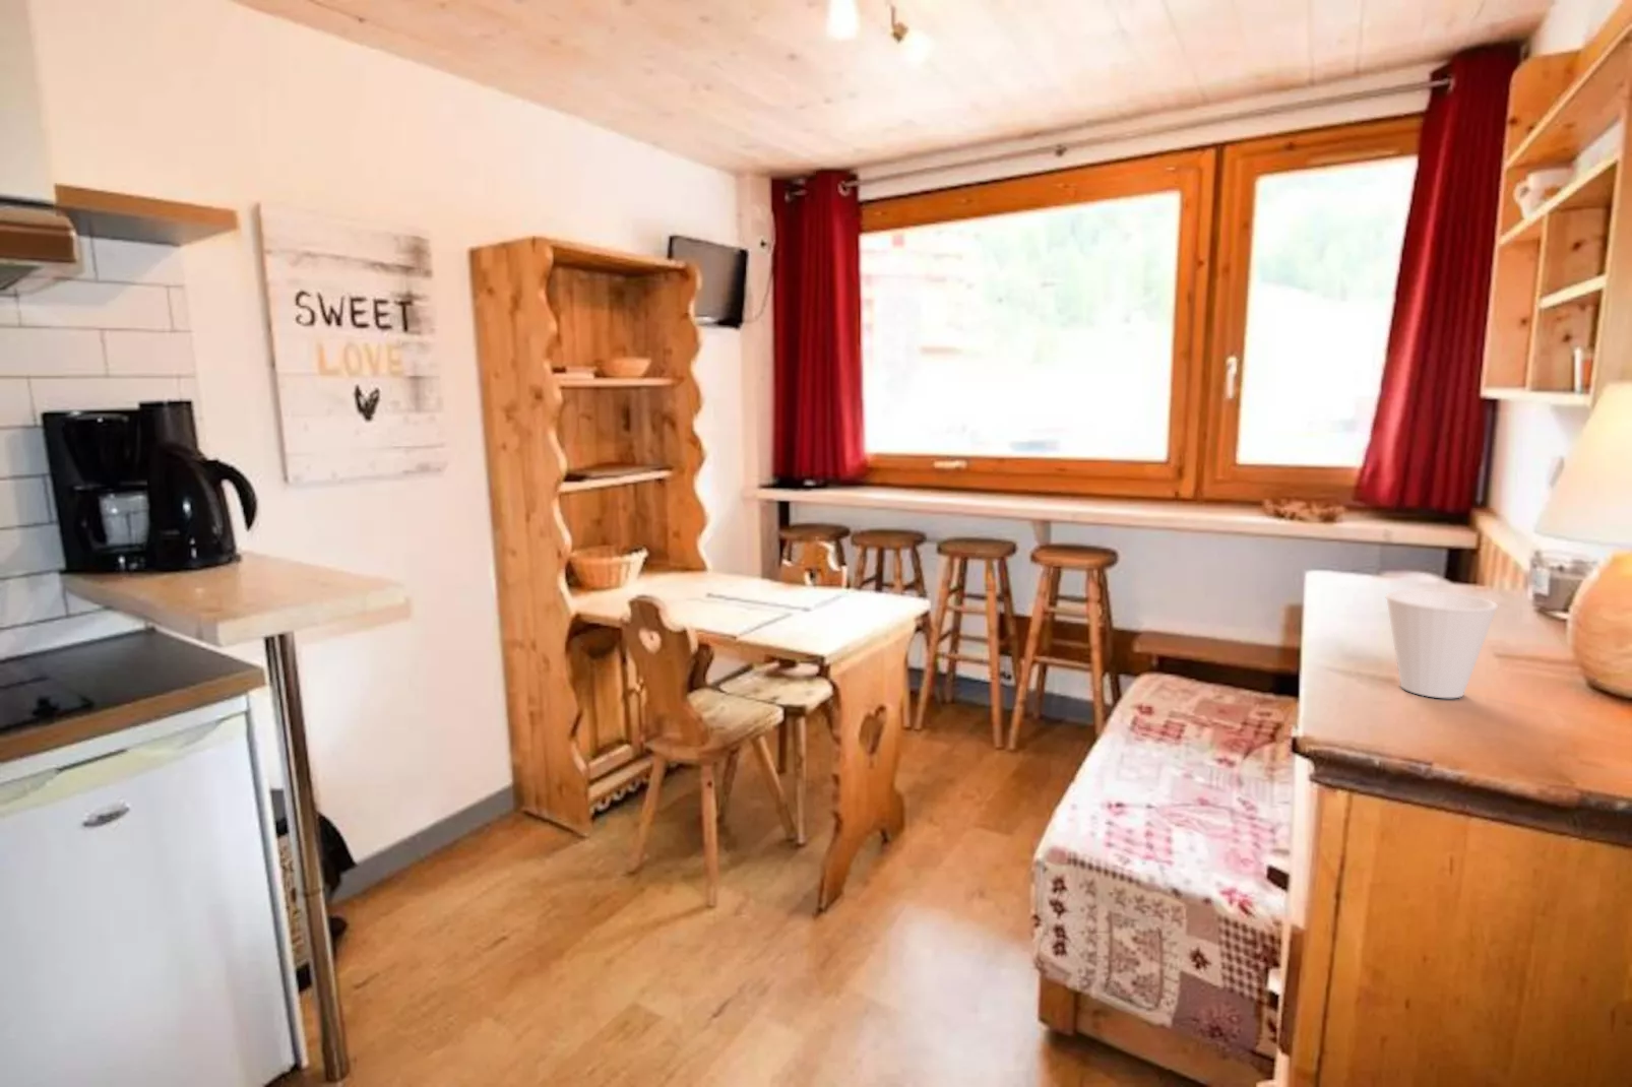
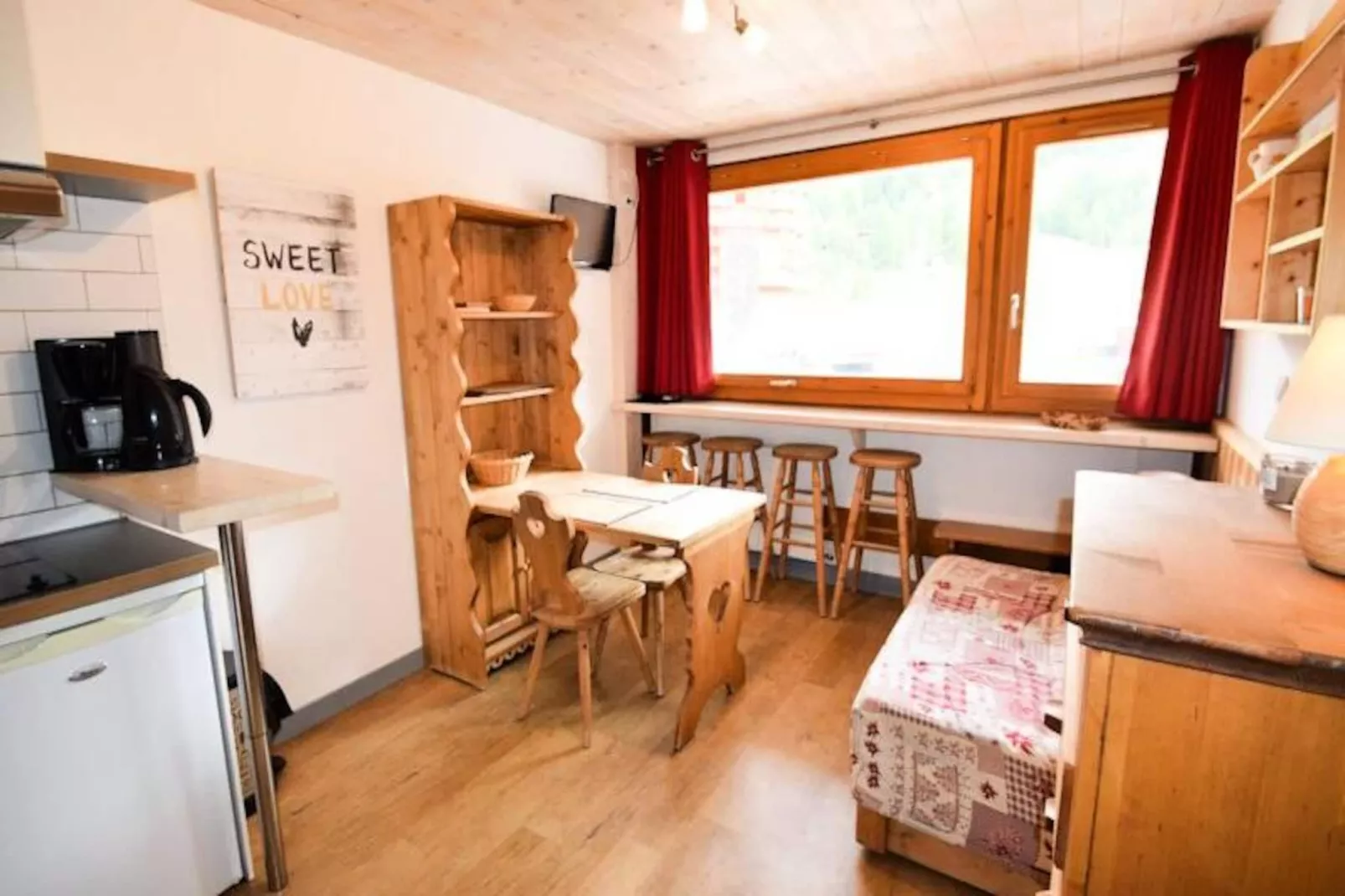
- cup (1435, 644)
